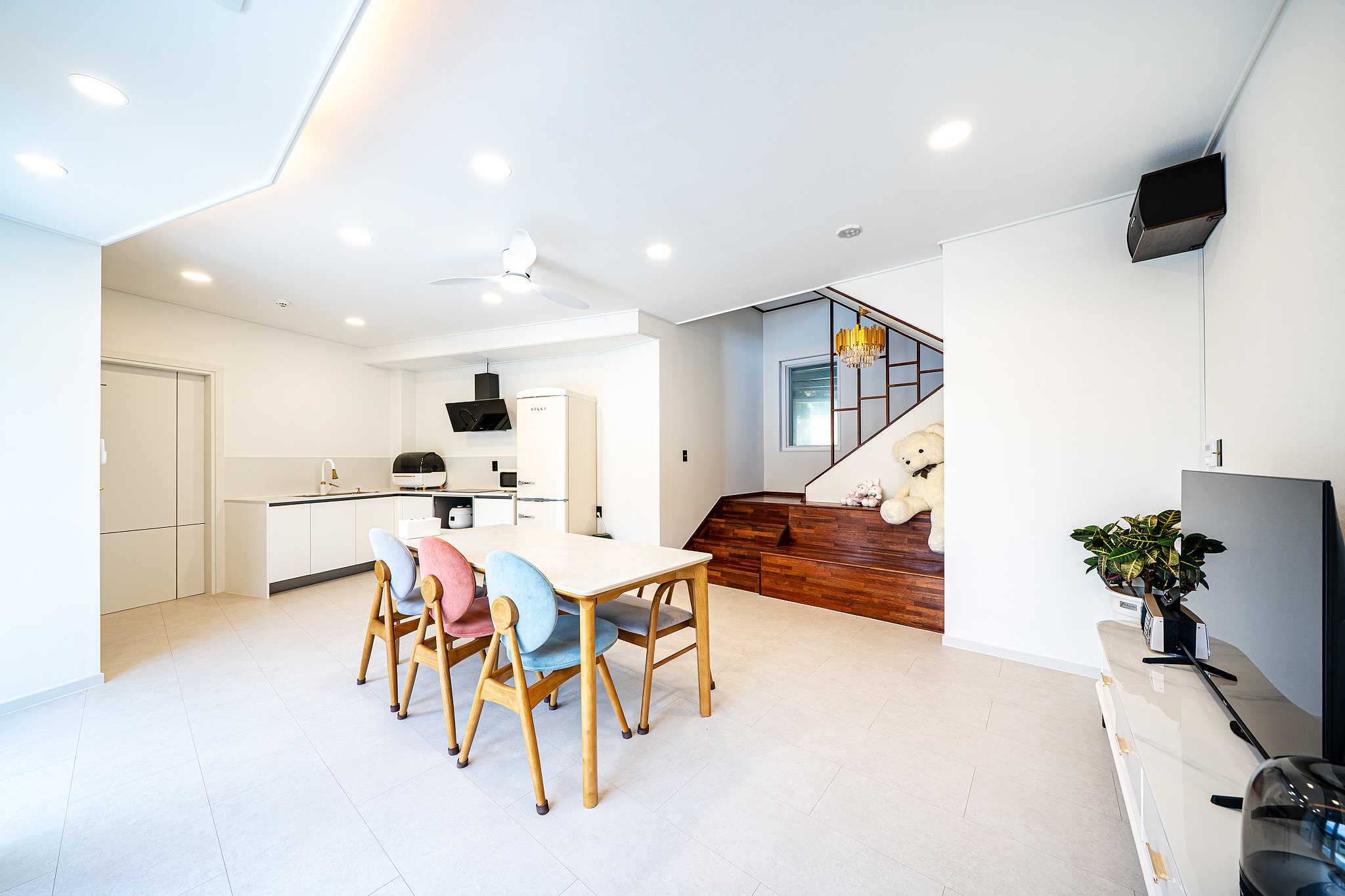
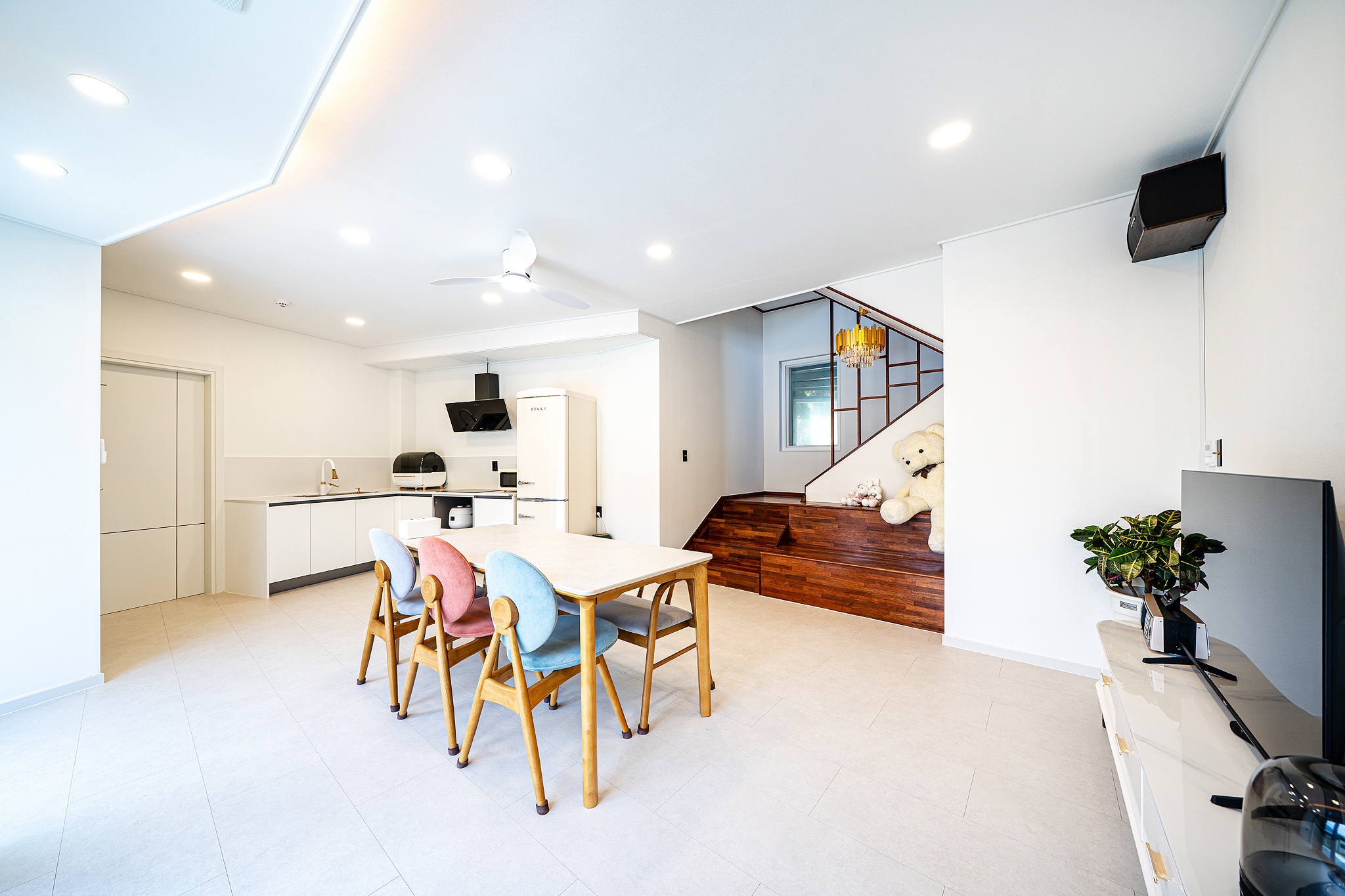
- smoke detector (849, 229)
